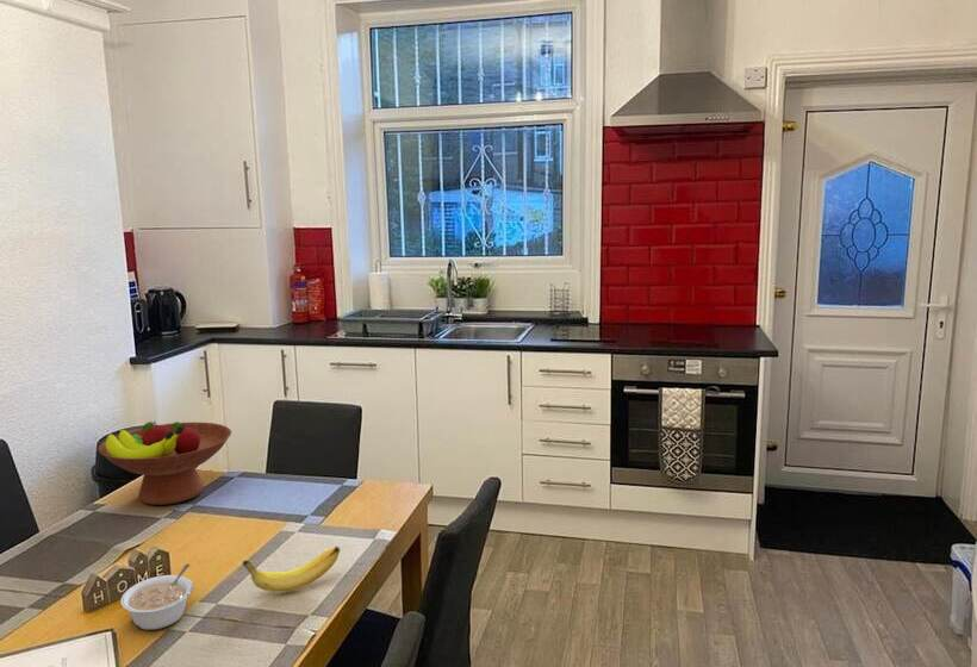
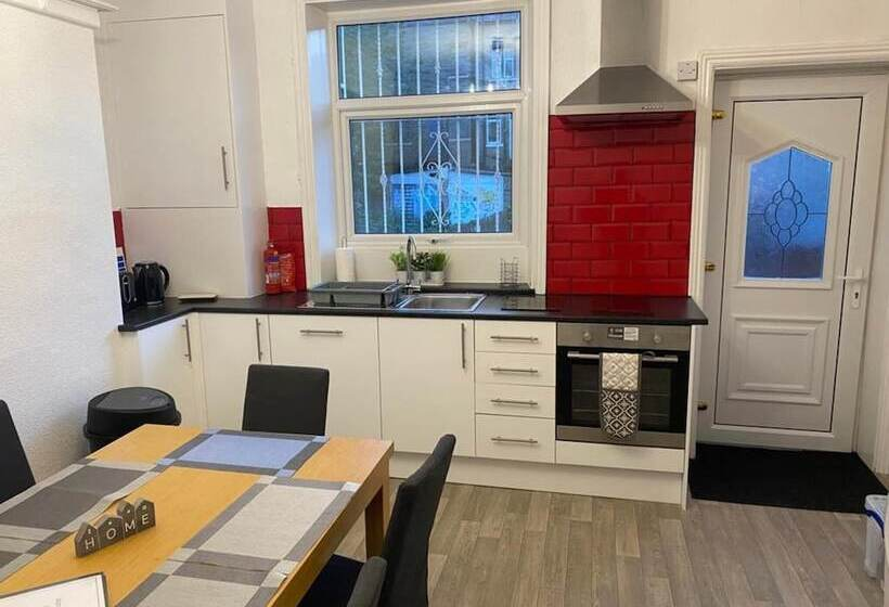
- banana (293, 569)
- legume (158, 600)
- fruit bowl (168, 455)
